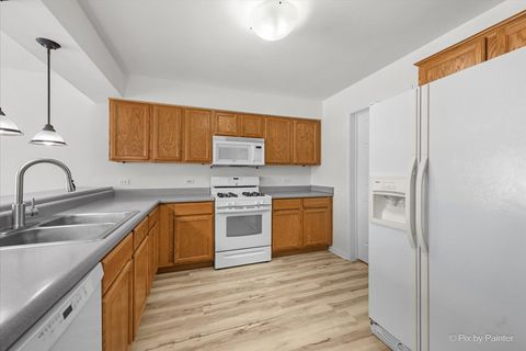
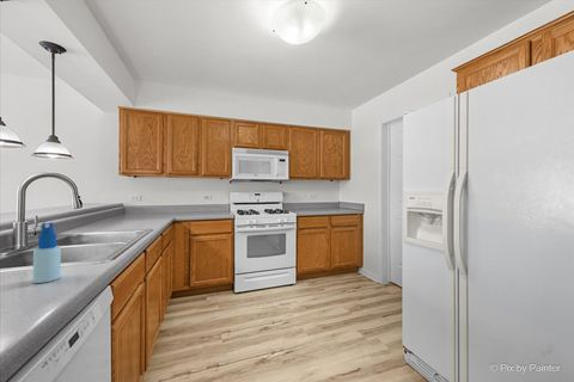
+ spray bottle (47, 251)
